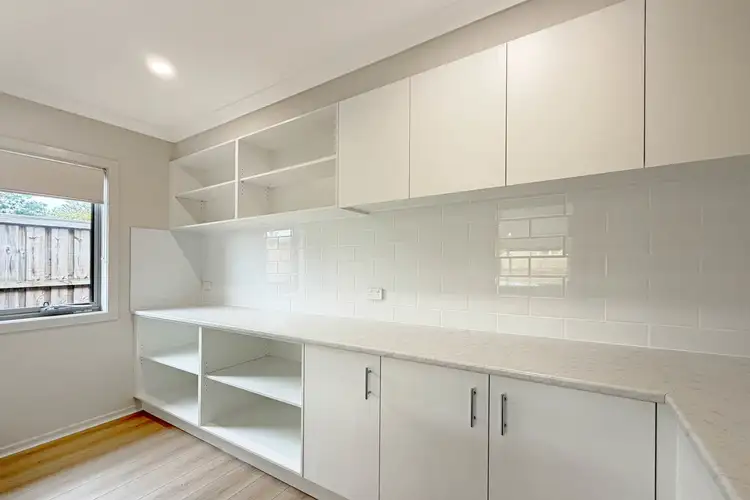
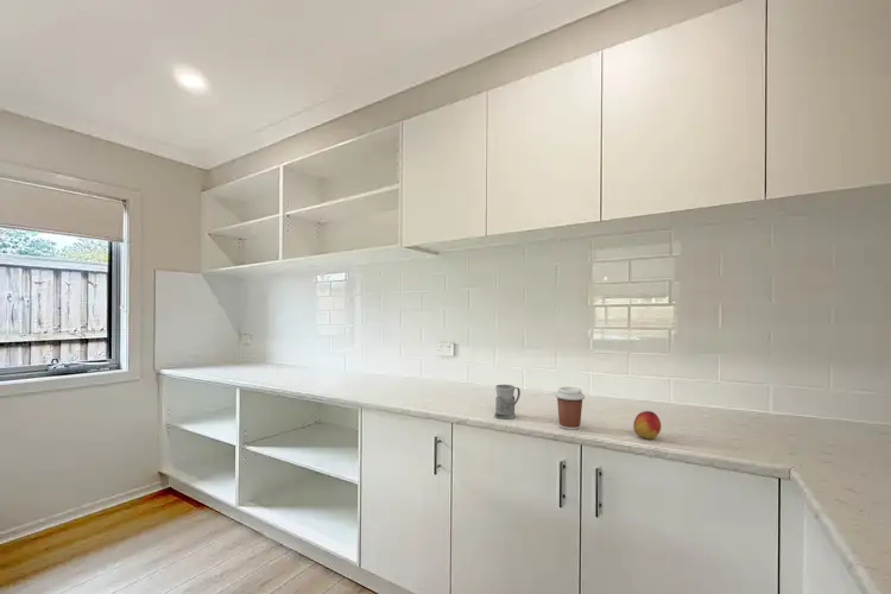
+ mug (508, 399)
+ peach (647, 424)
+ coffee cup (569, 407)
